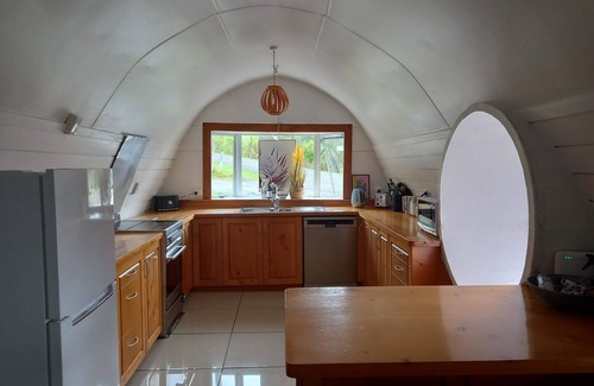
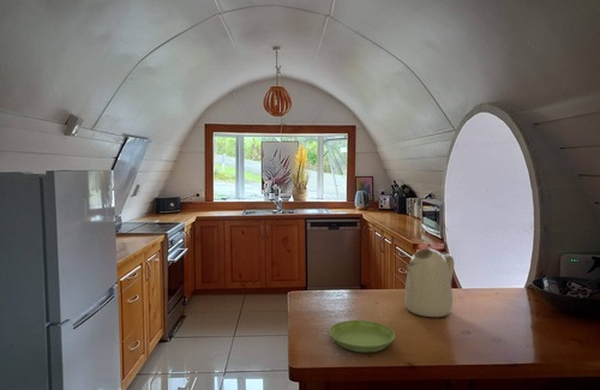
+ saucer (361, 336)
+ kettle (430, 278)
